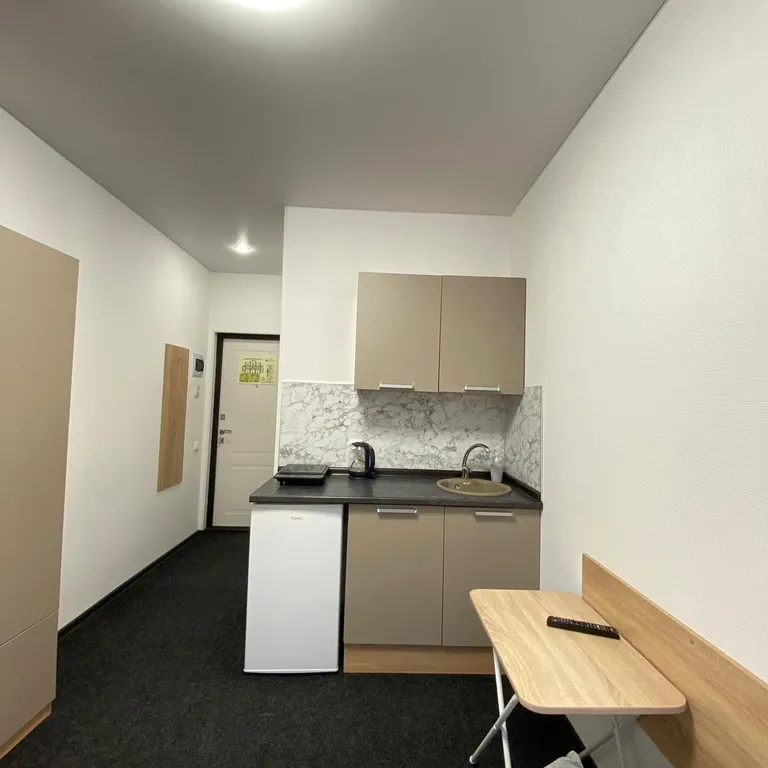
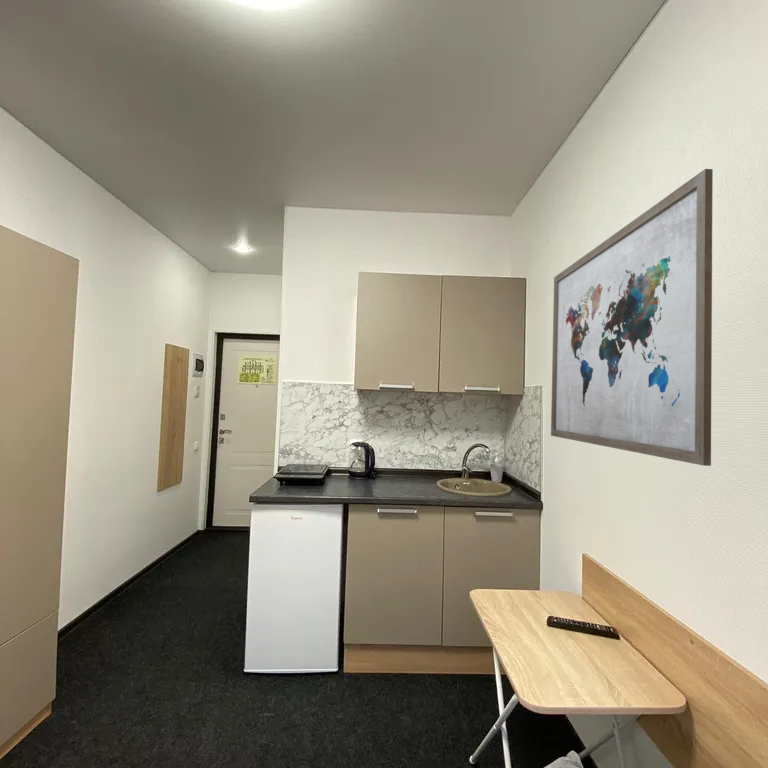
+ wall art (607, 341)
